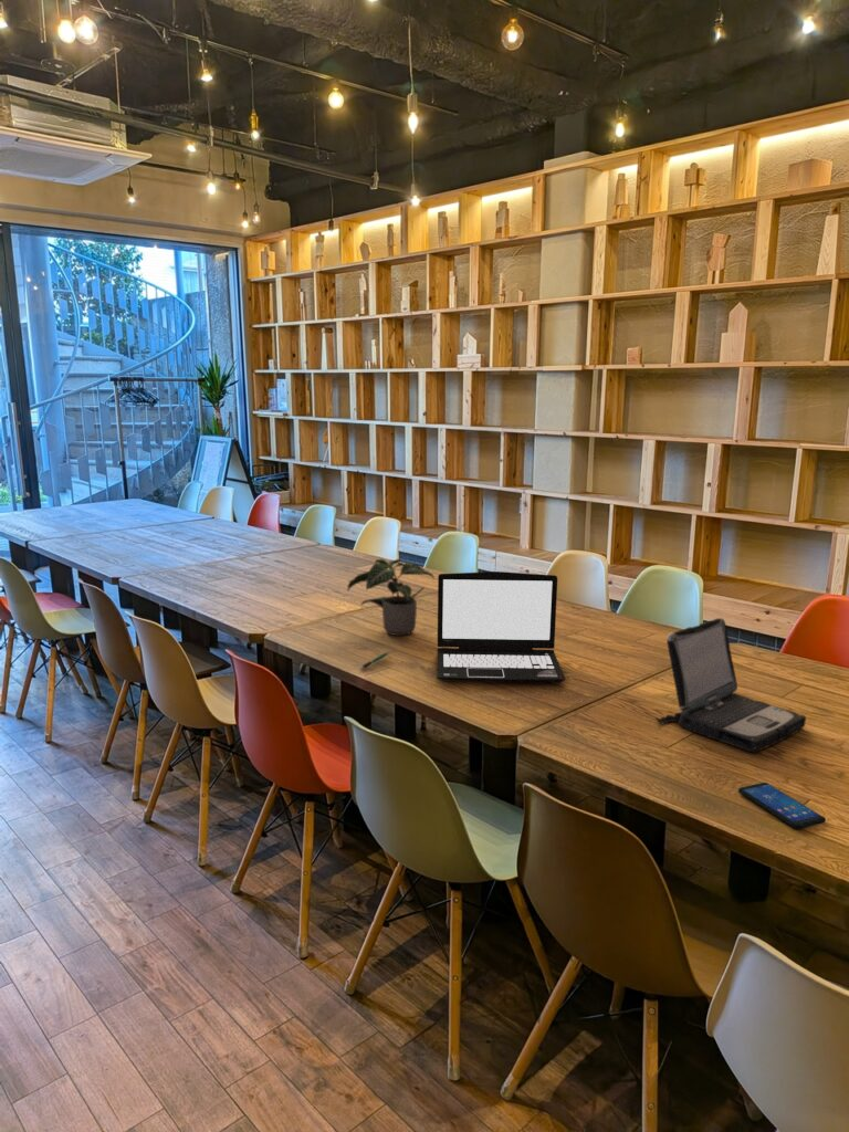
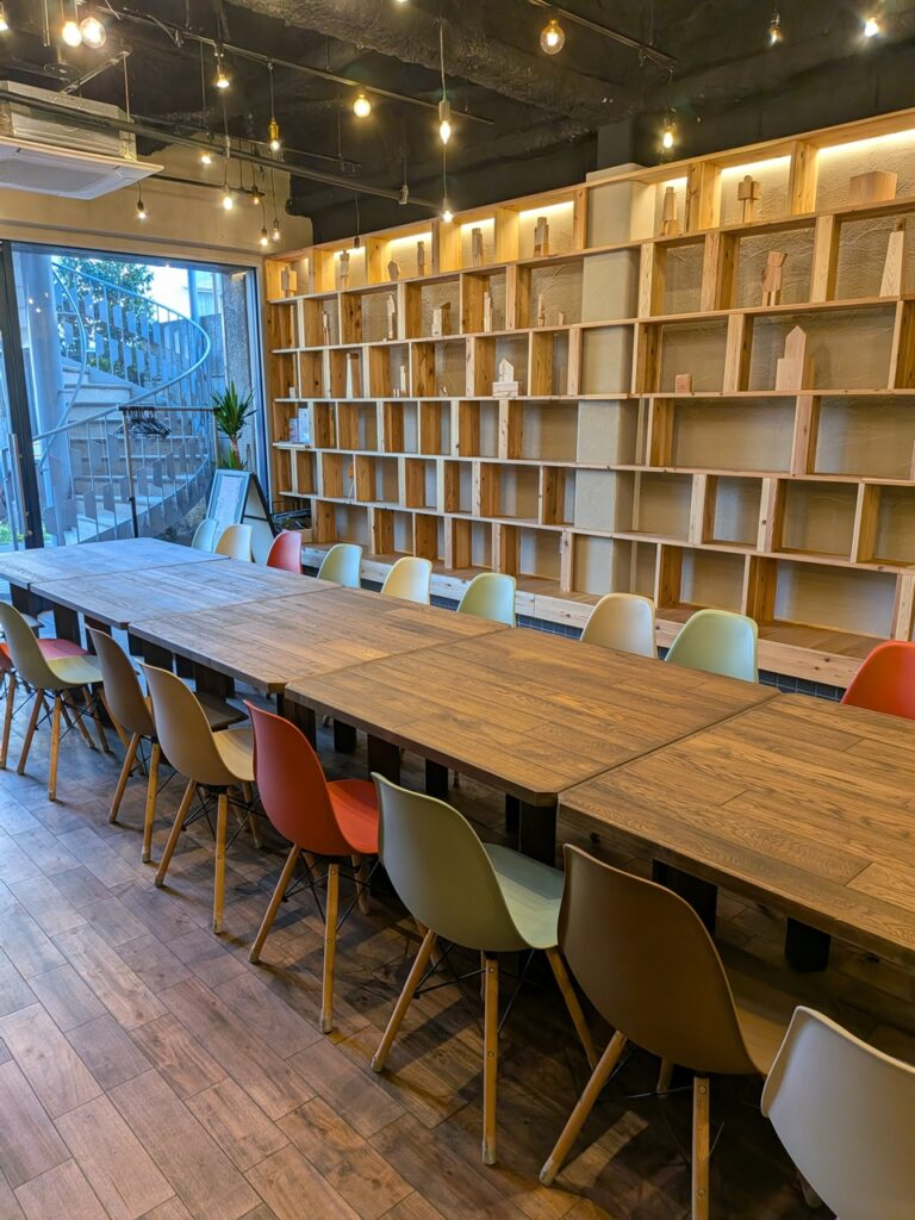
- potted plant (391, 596)
- laptop (732, 680)
- pen (374, 660)
- laptop (499, 626)
- smartphone (780, 804)
